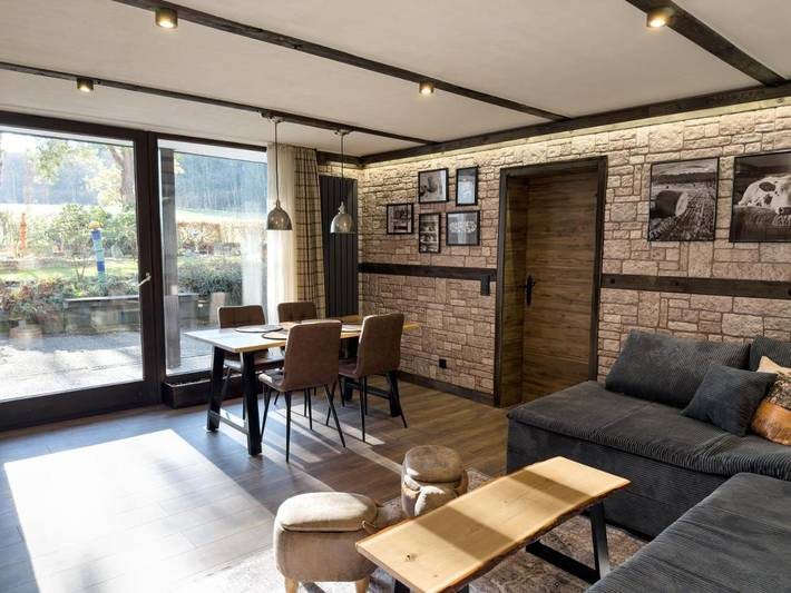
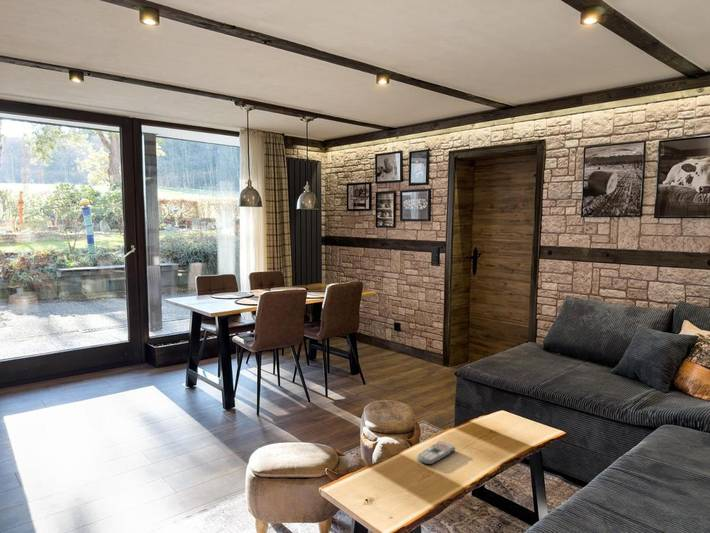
+ remote control (435, 453)
